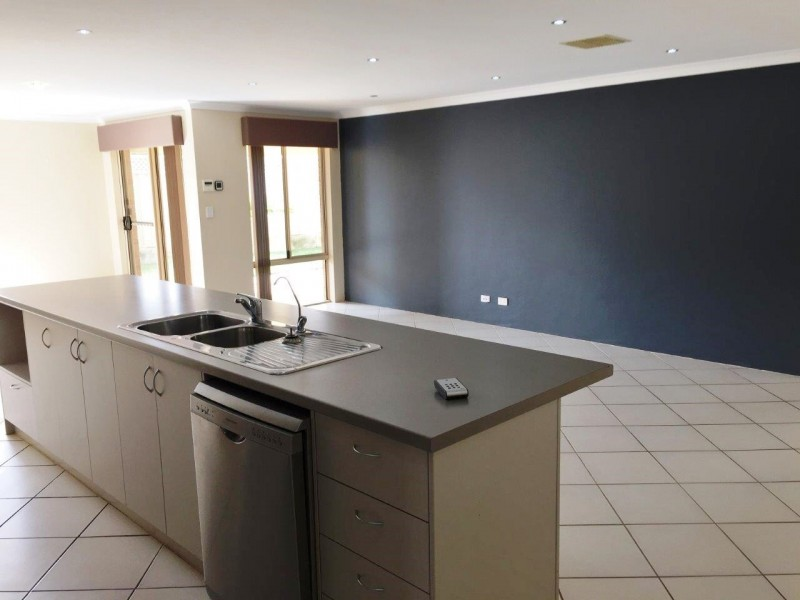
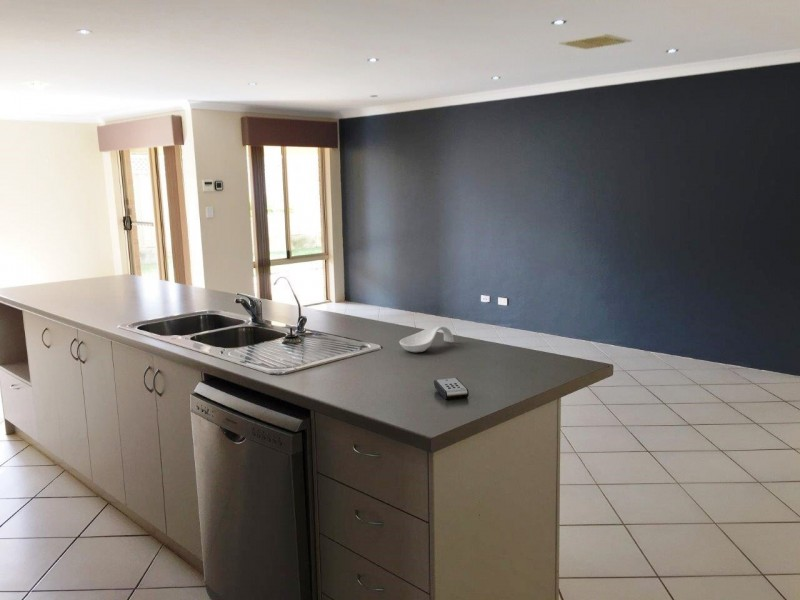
+ spoon rest (427, 338)
